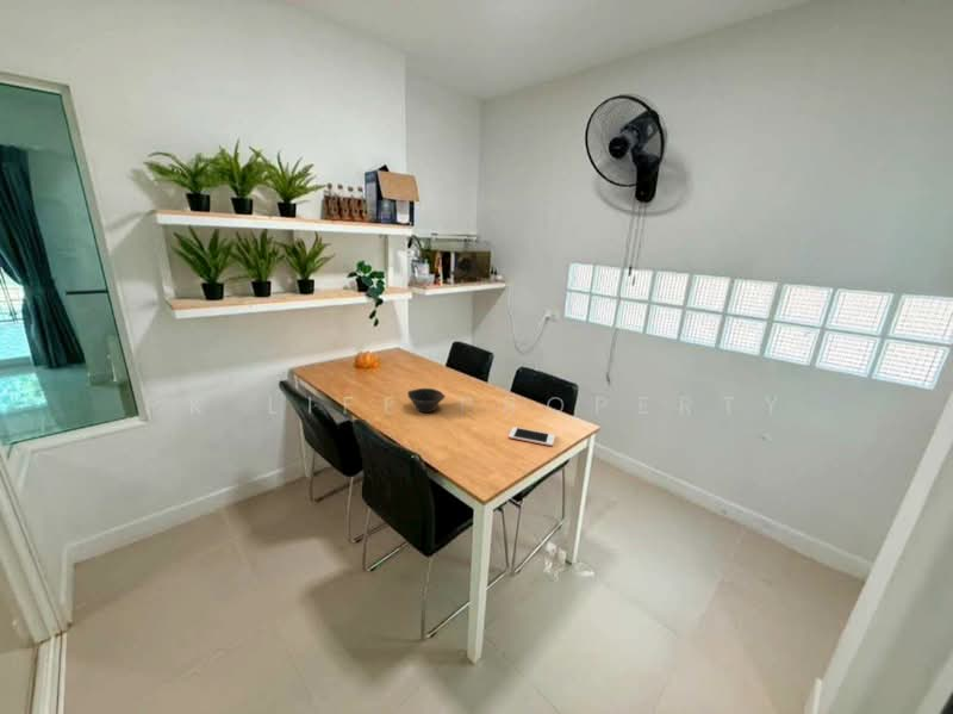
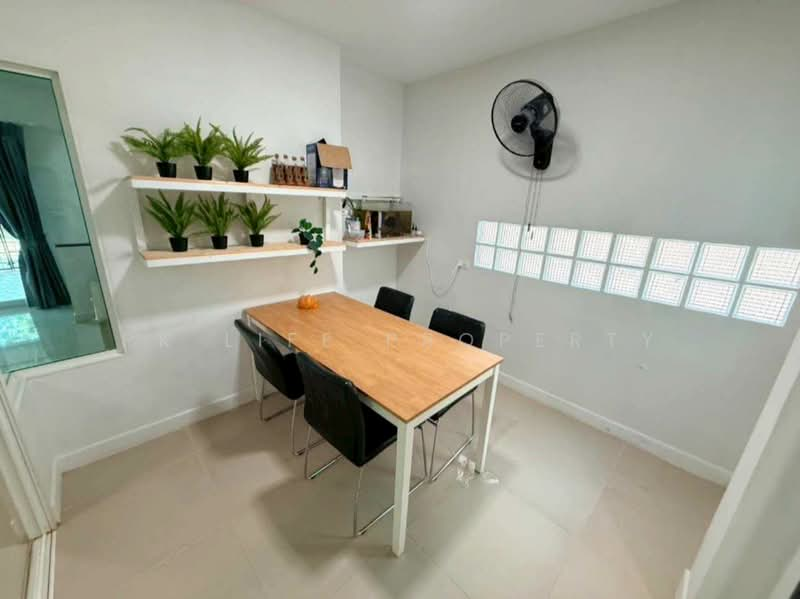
- cell phone (531, 436)
- bowl (425, 401)
